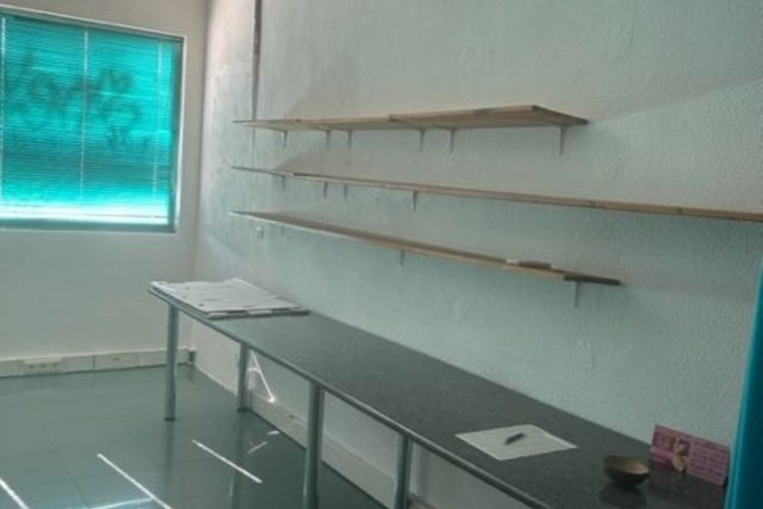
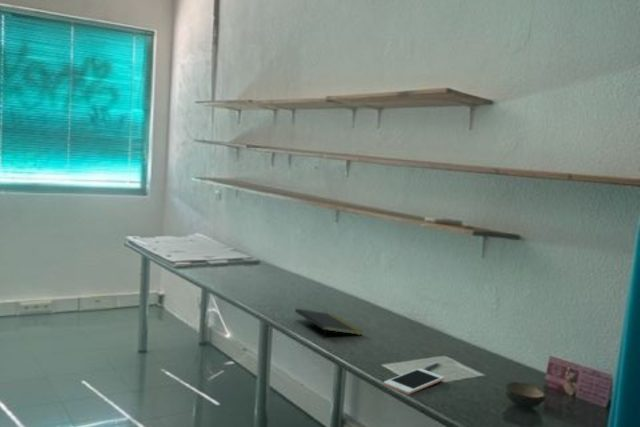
+ notepad (327, 321)
+ cell phone (414, 380)
